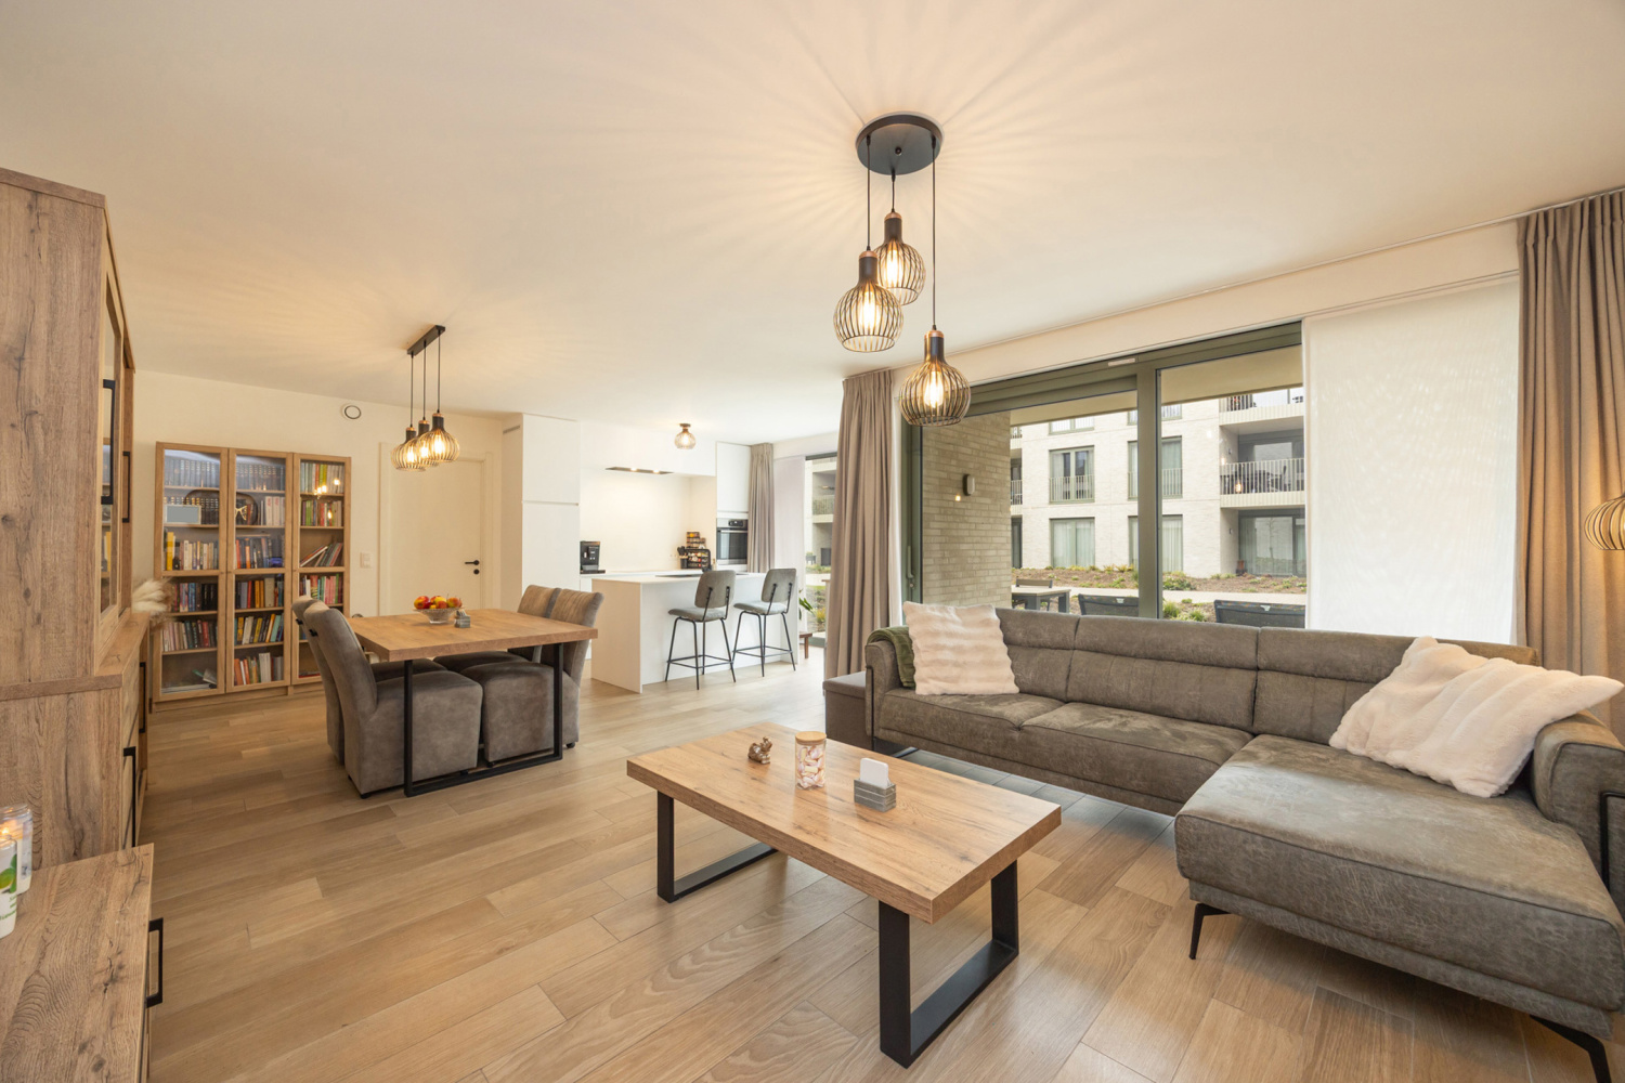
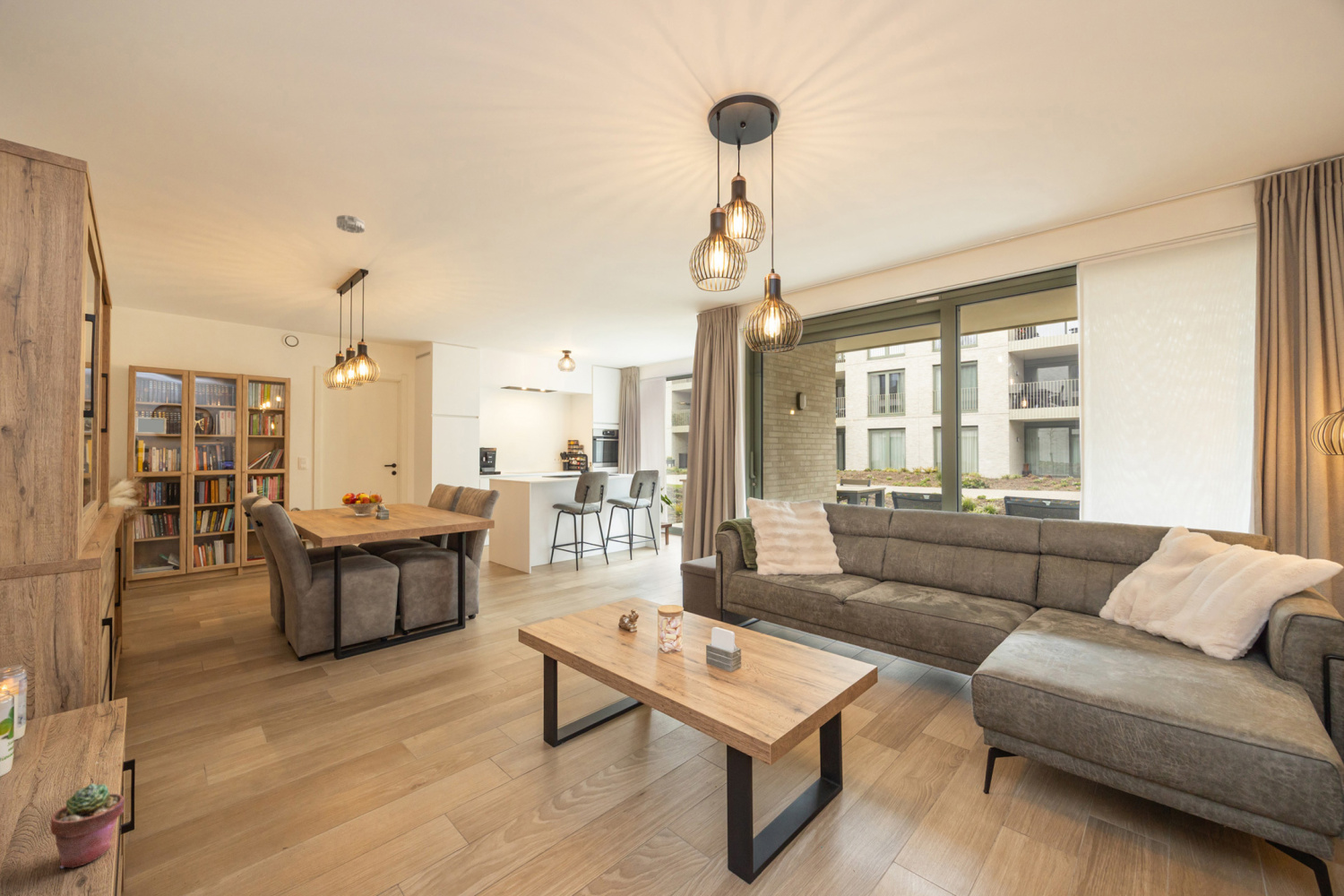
+ smoke detector (350, 223)
+ potted succulent (88, 821)
